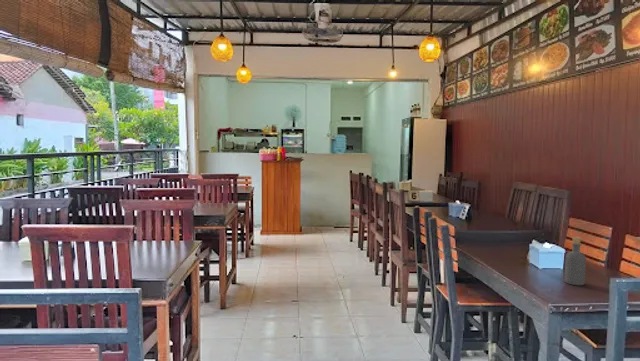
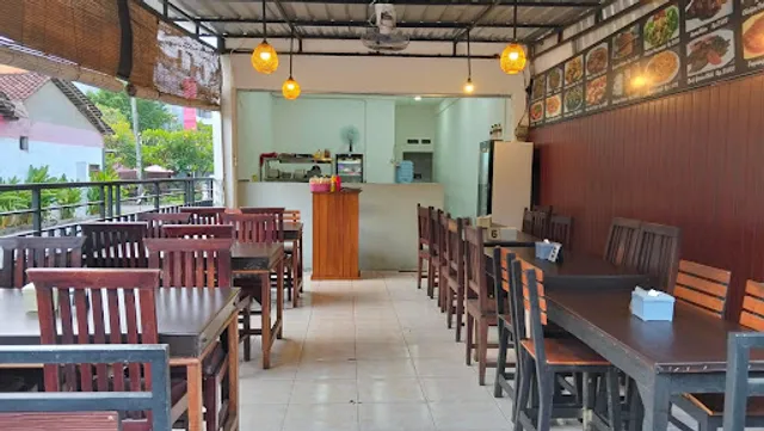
- bottle (575, 260)
